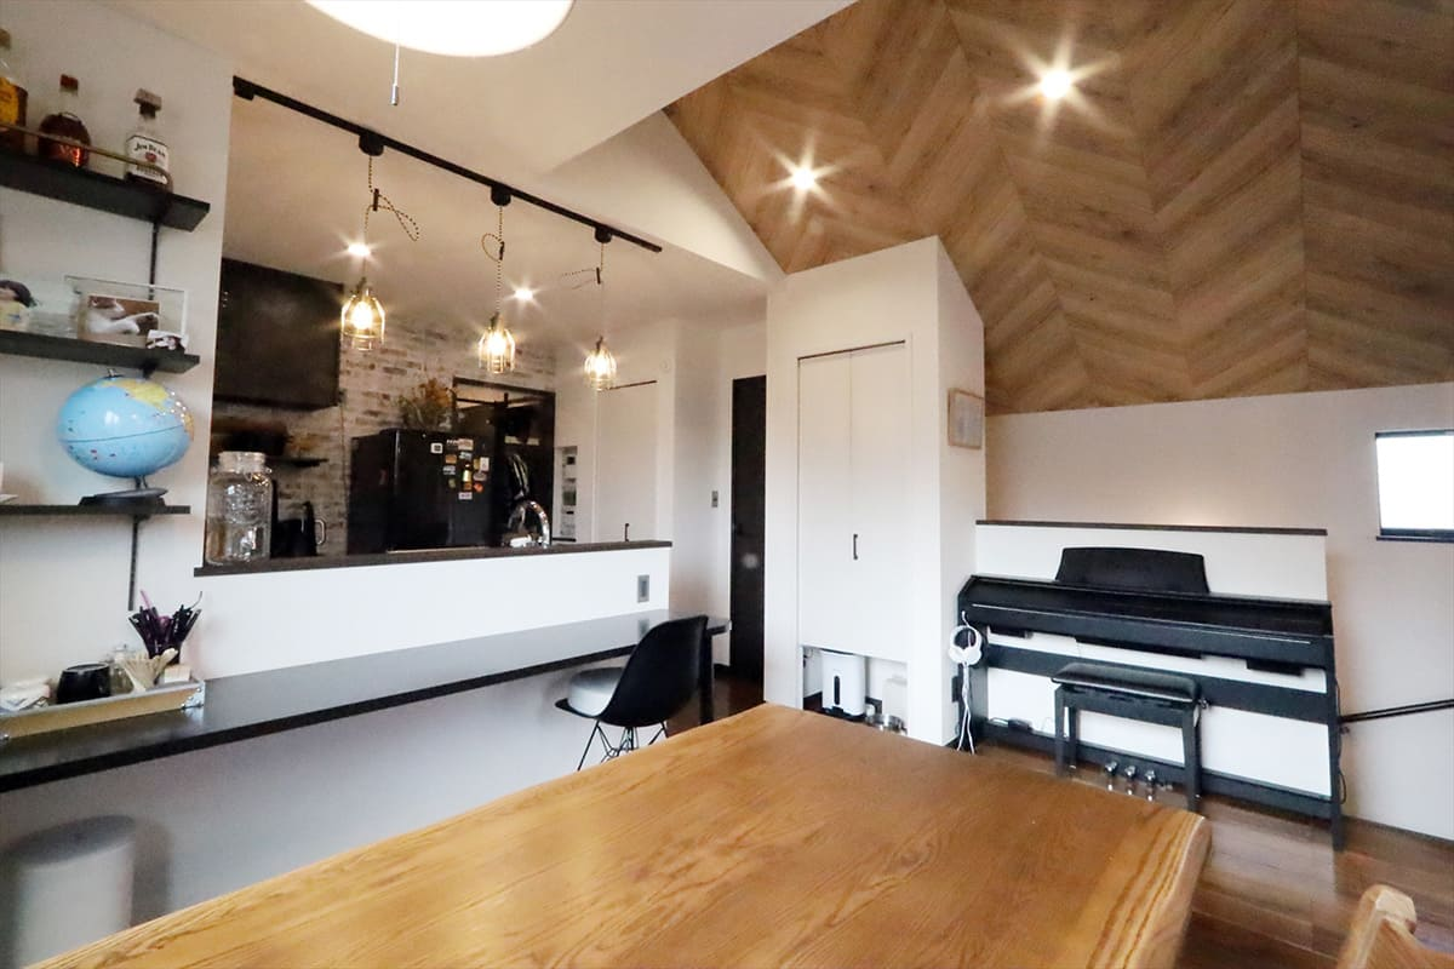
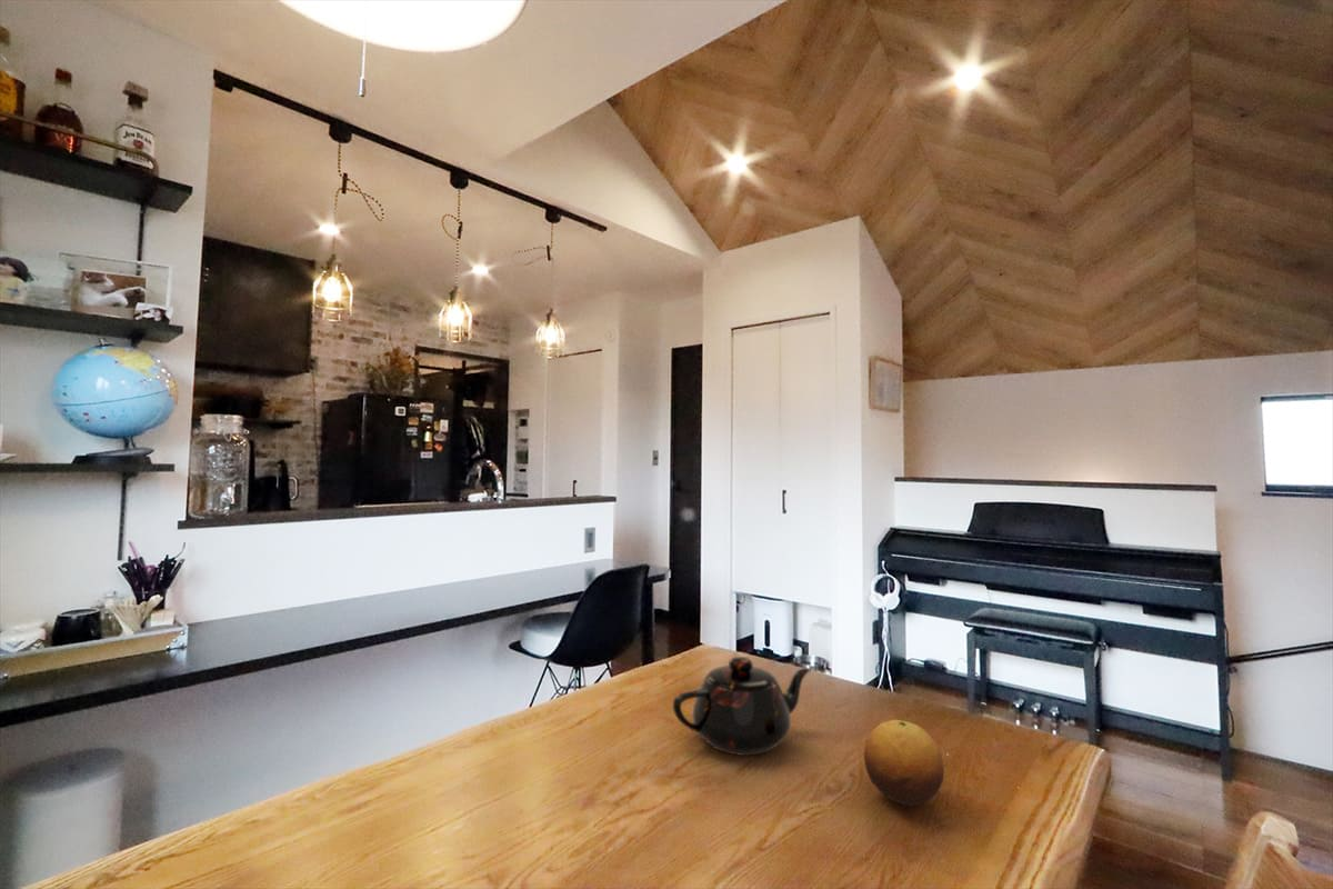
+ fruit (902, 760)
+ teapot (745, 698)
